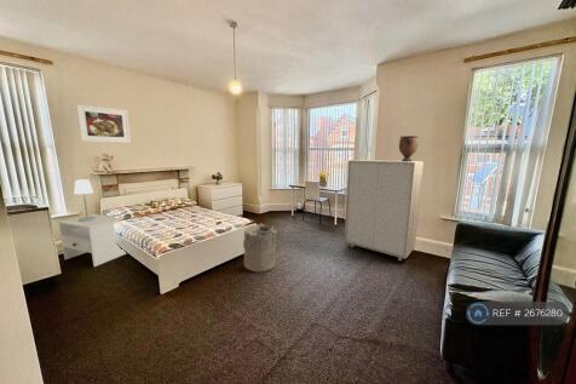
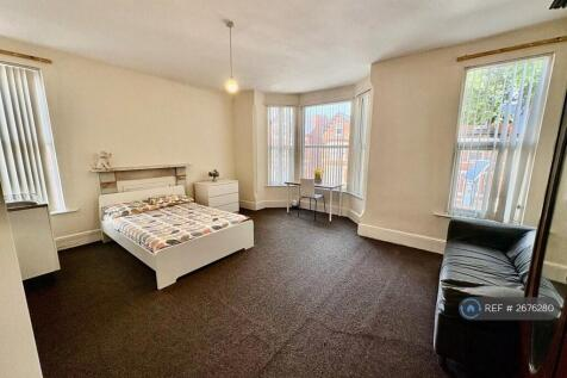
- nightstand (92, 239)
- table lamp (85, 199)
- storage cabinet (381, 206)
- decorative urn (408, 148)
- laundry hamper (258, 245)
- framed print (105, 125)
